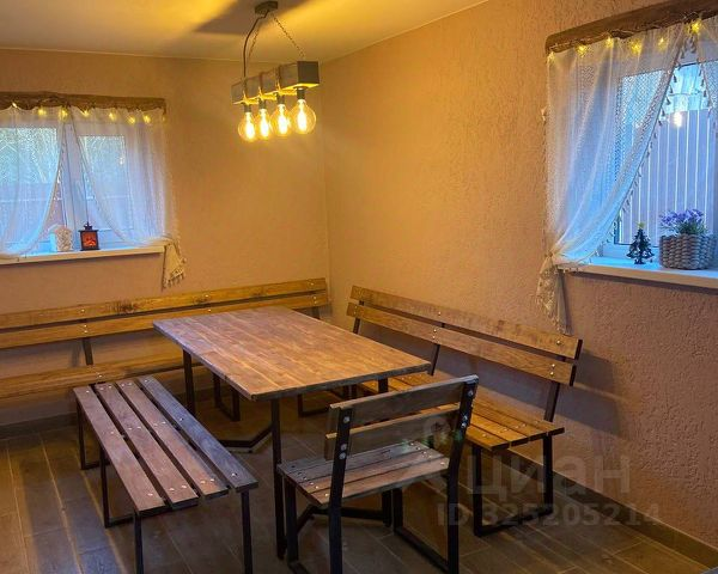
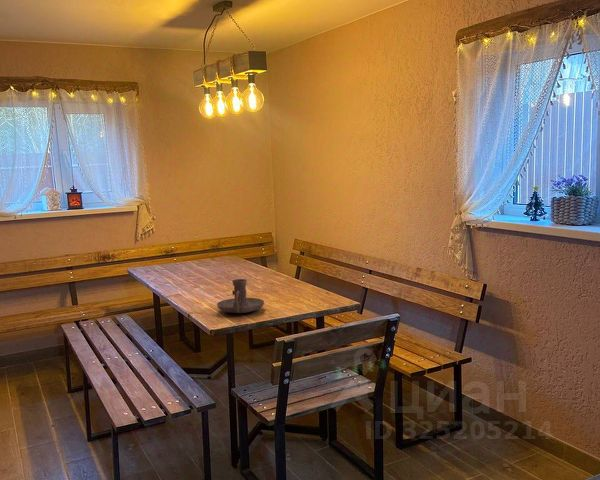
+ candle holder (239, 296)
